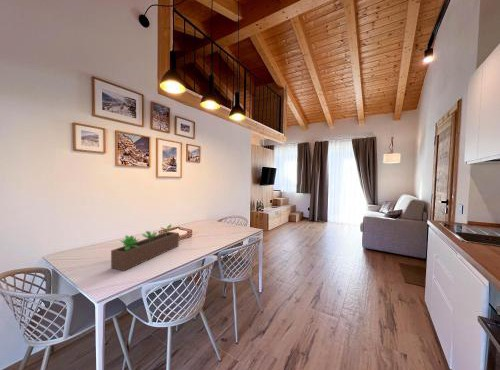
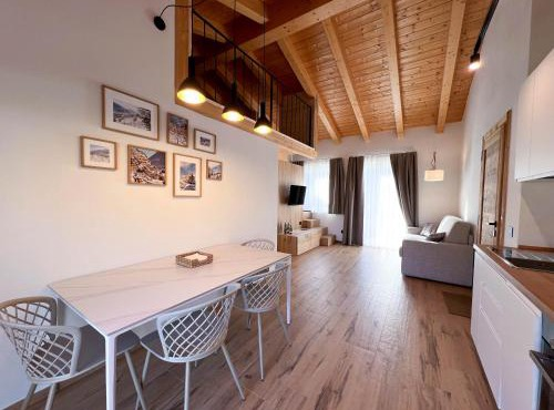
- succulent planter (149, 242)
